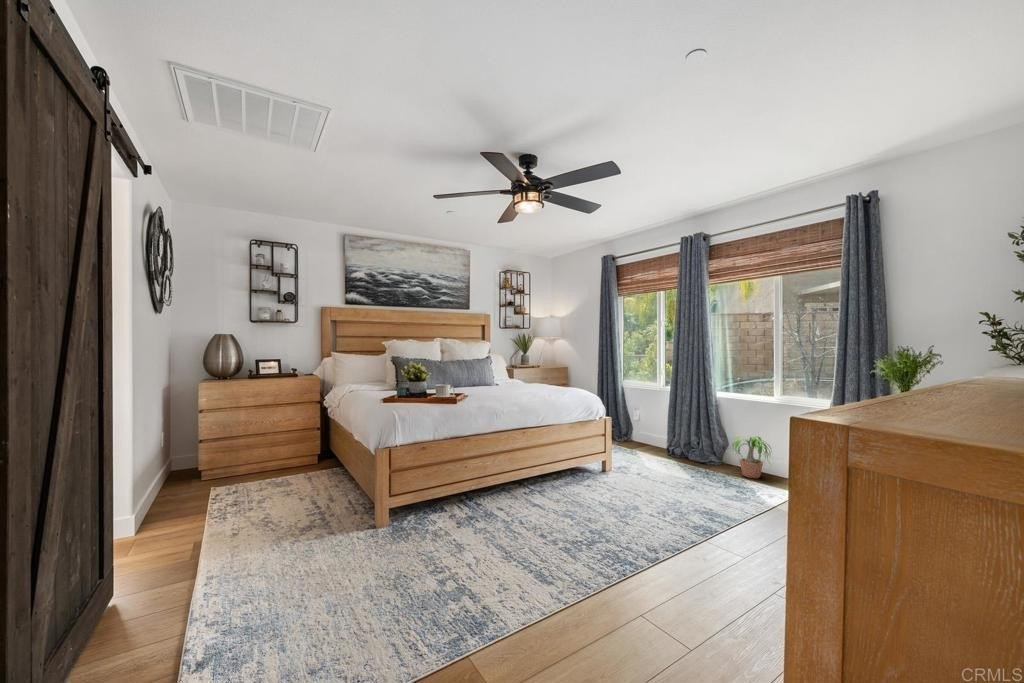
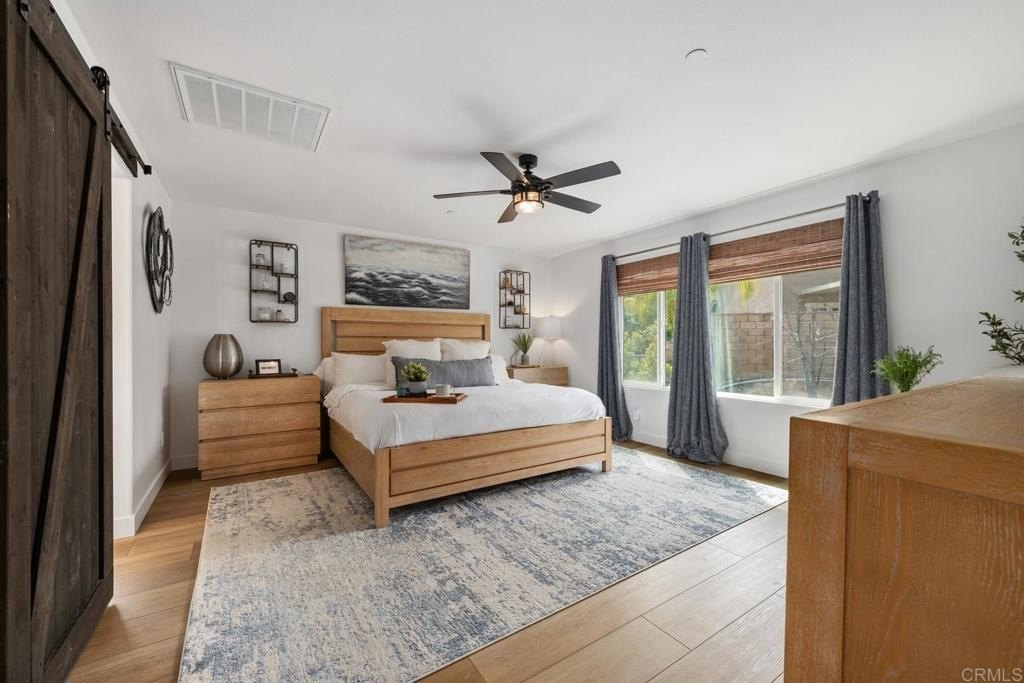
- potted plant (753, 457)
